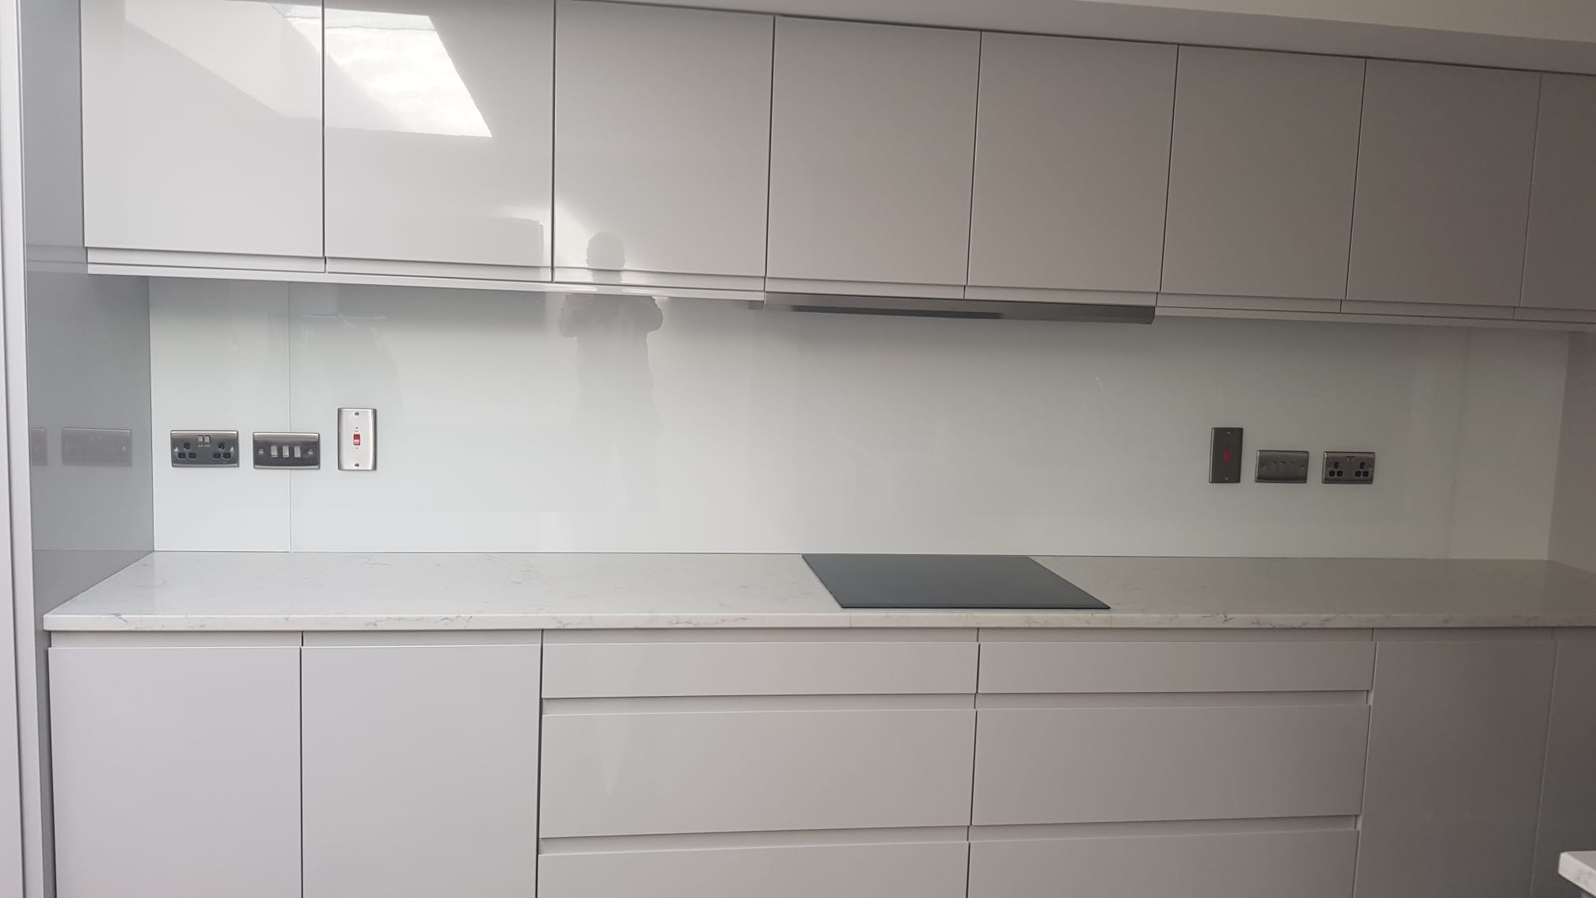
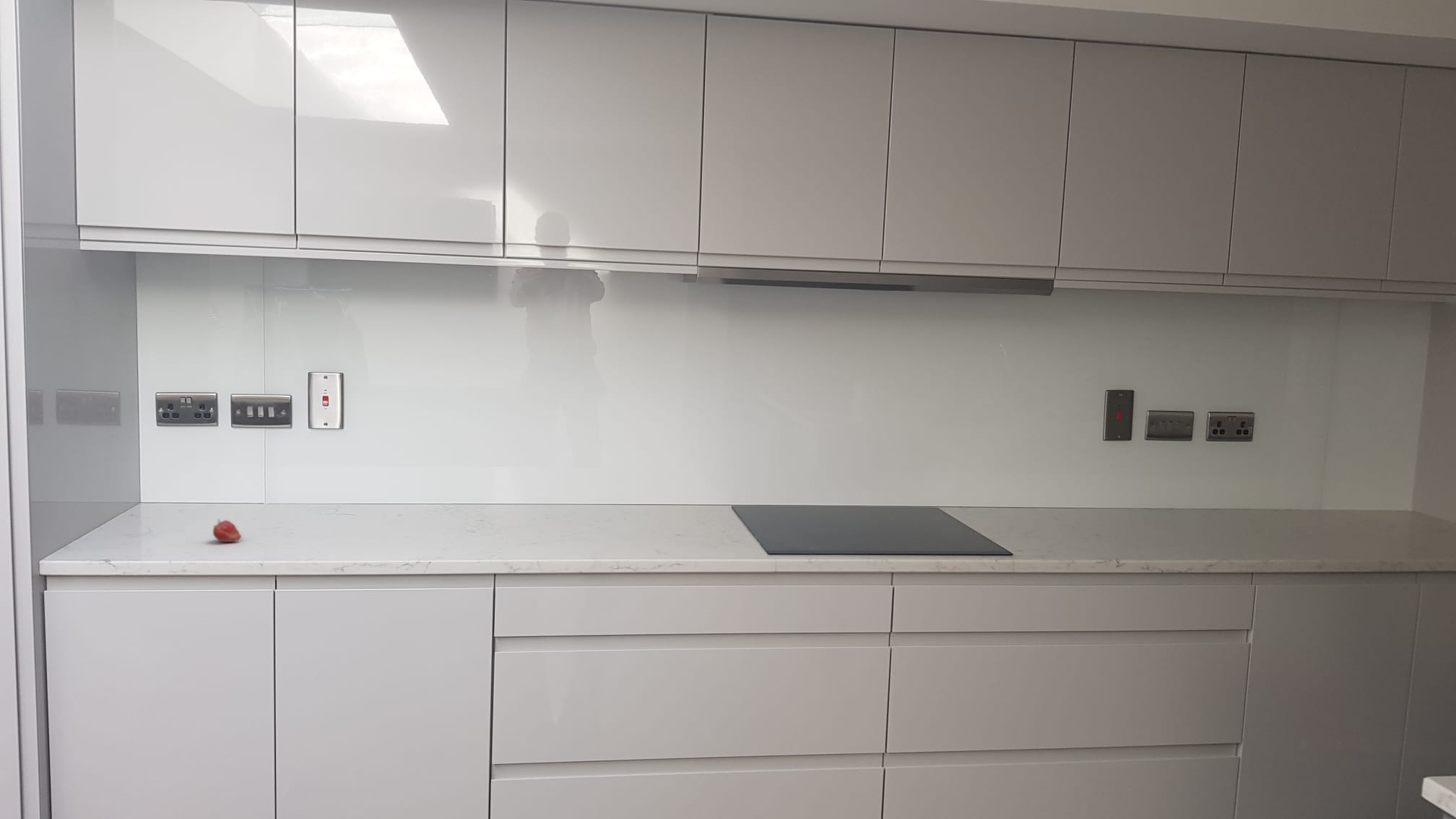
+ fruit (227, 529)
